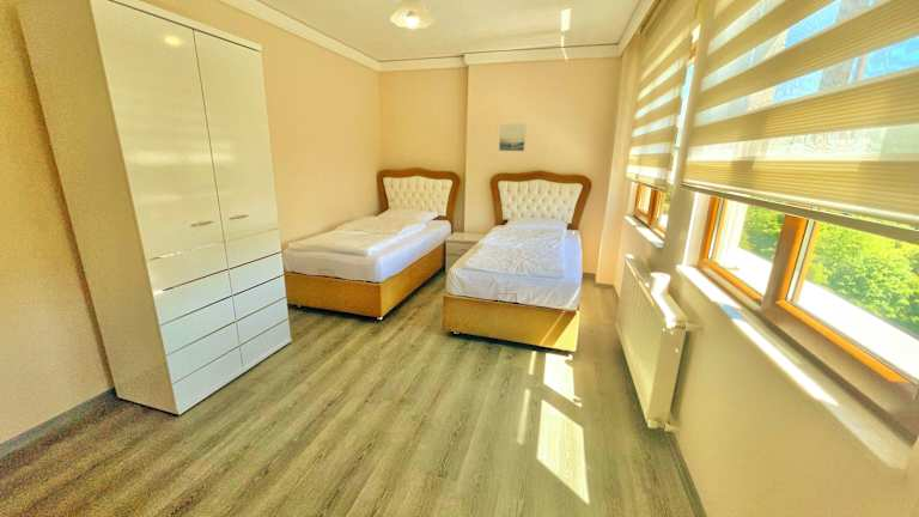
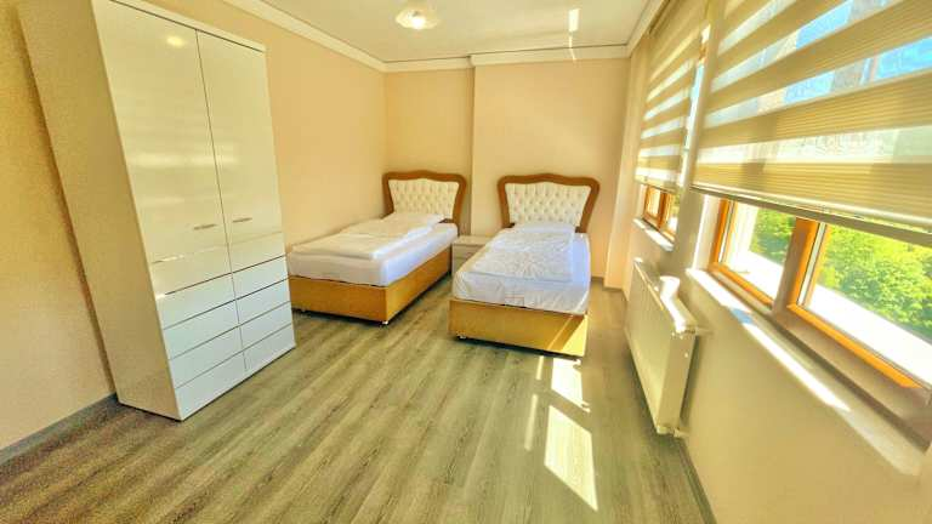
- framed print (512, 138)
